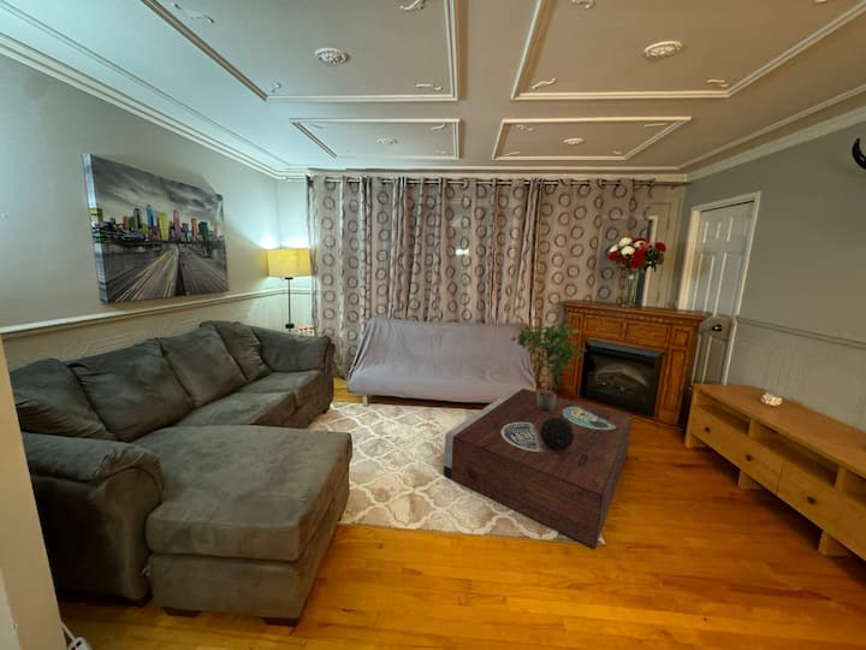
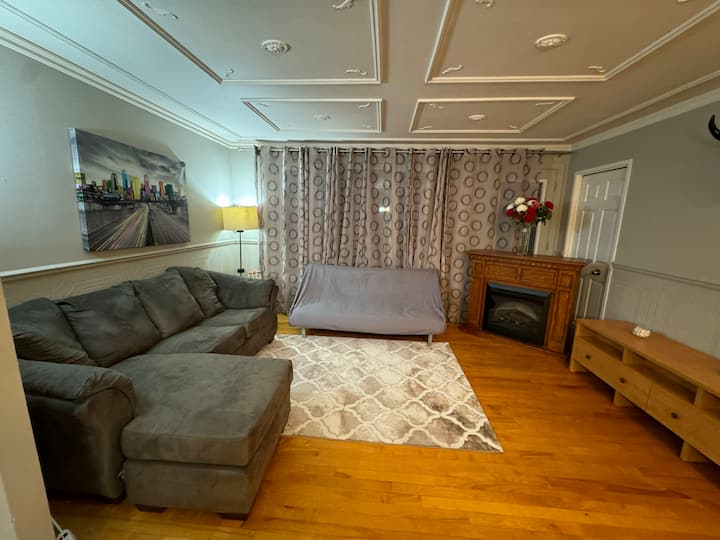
- potted plant (546, 365)
- decorative orb (557, 433)
- stereo (544, 443)
